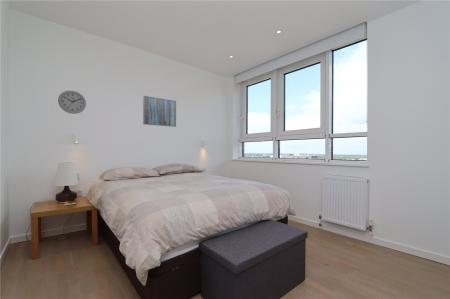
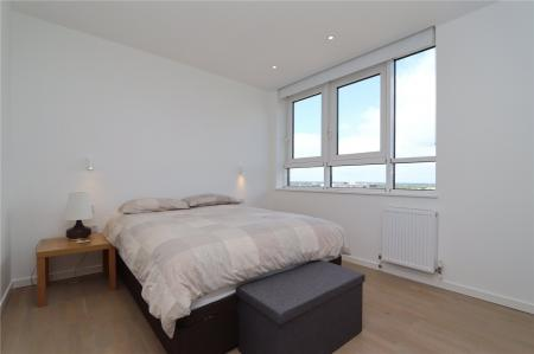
- wall clock (72, 102)
- wall art (160, 112)
